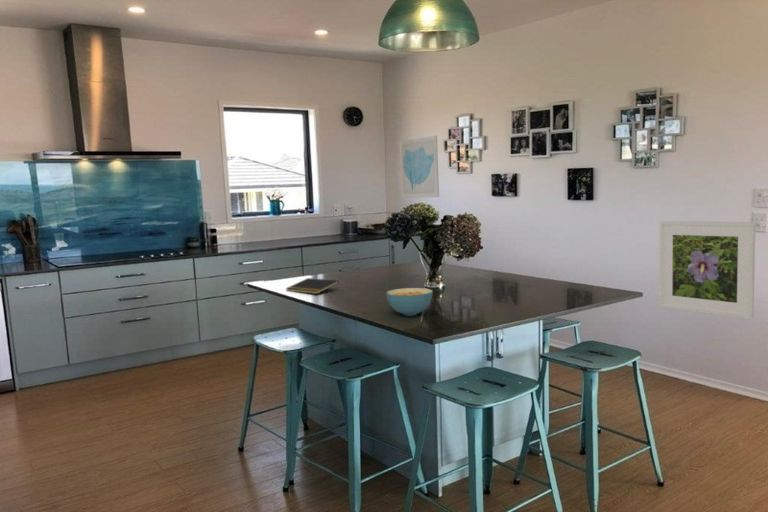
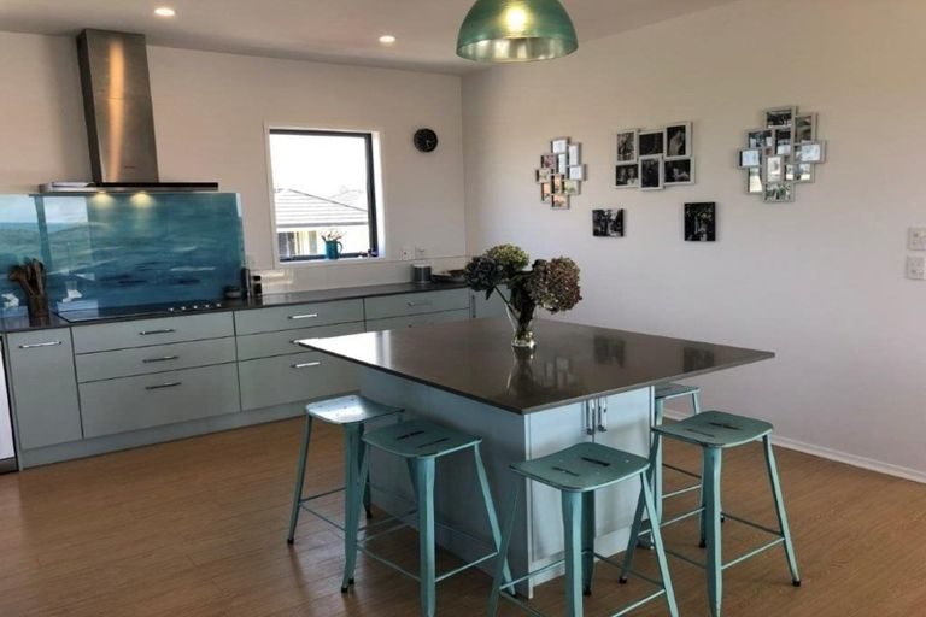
- notepad (312, 285)
- cereal bowl (410, 302)
- wall art (418, 168)
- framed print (704, 267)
